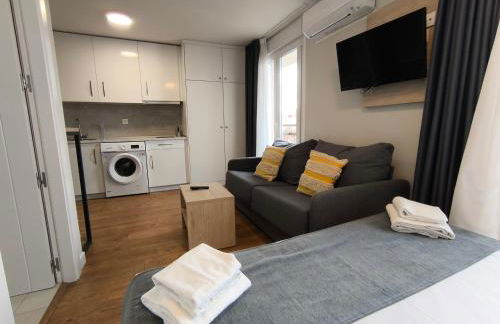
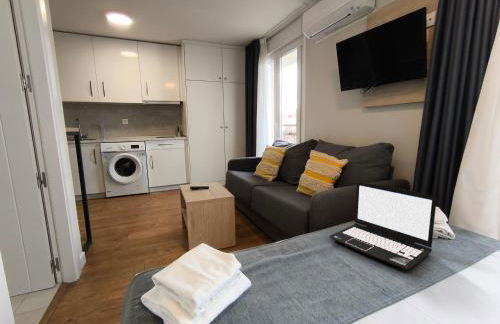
+ laptop (378, 219)
